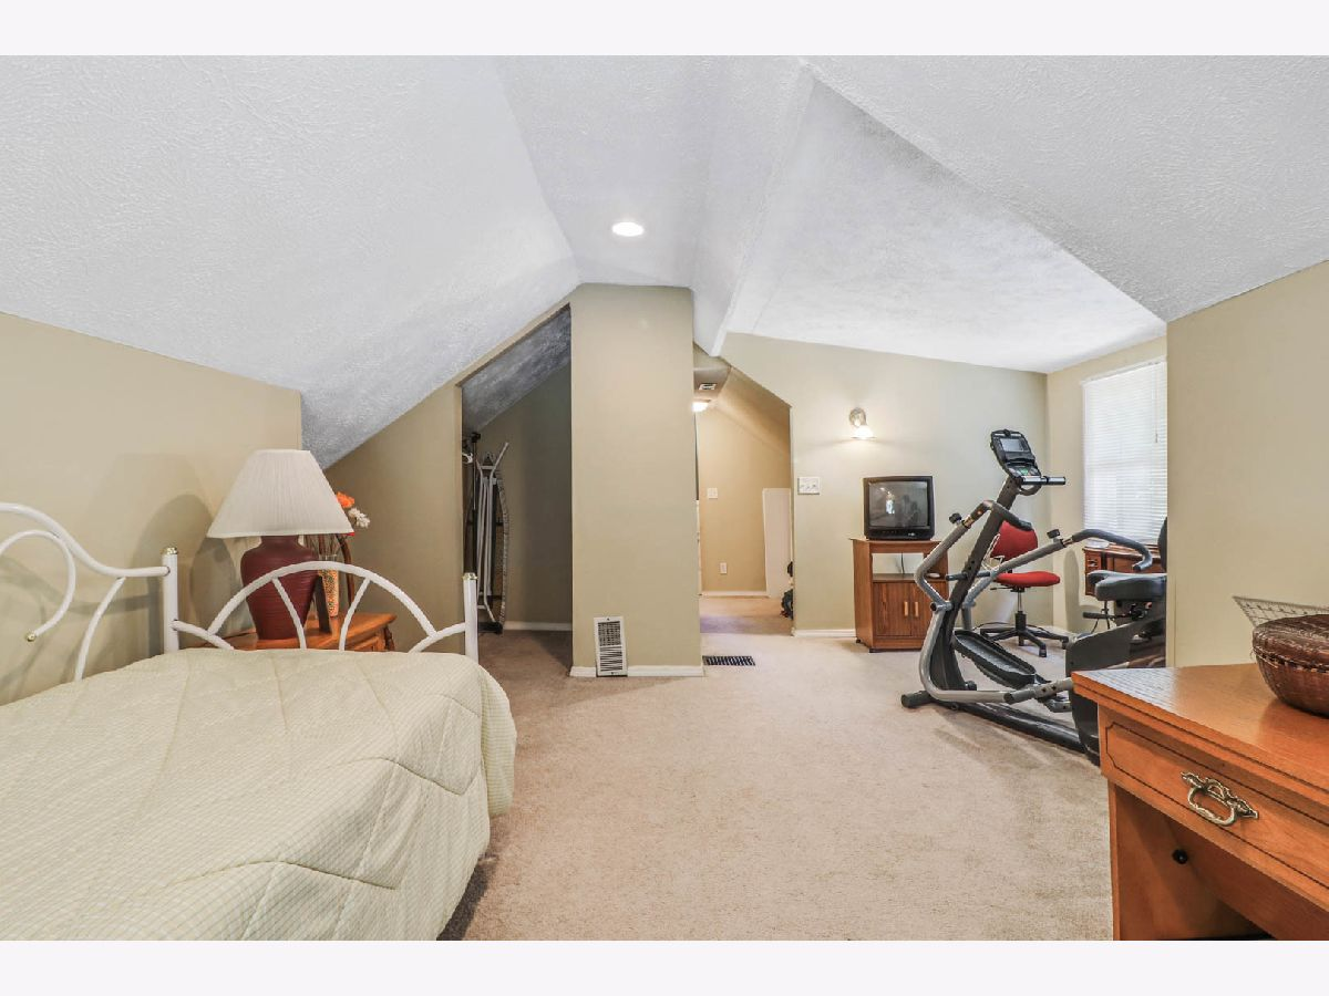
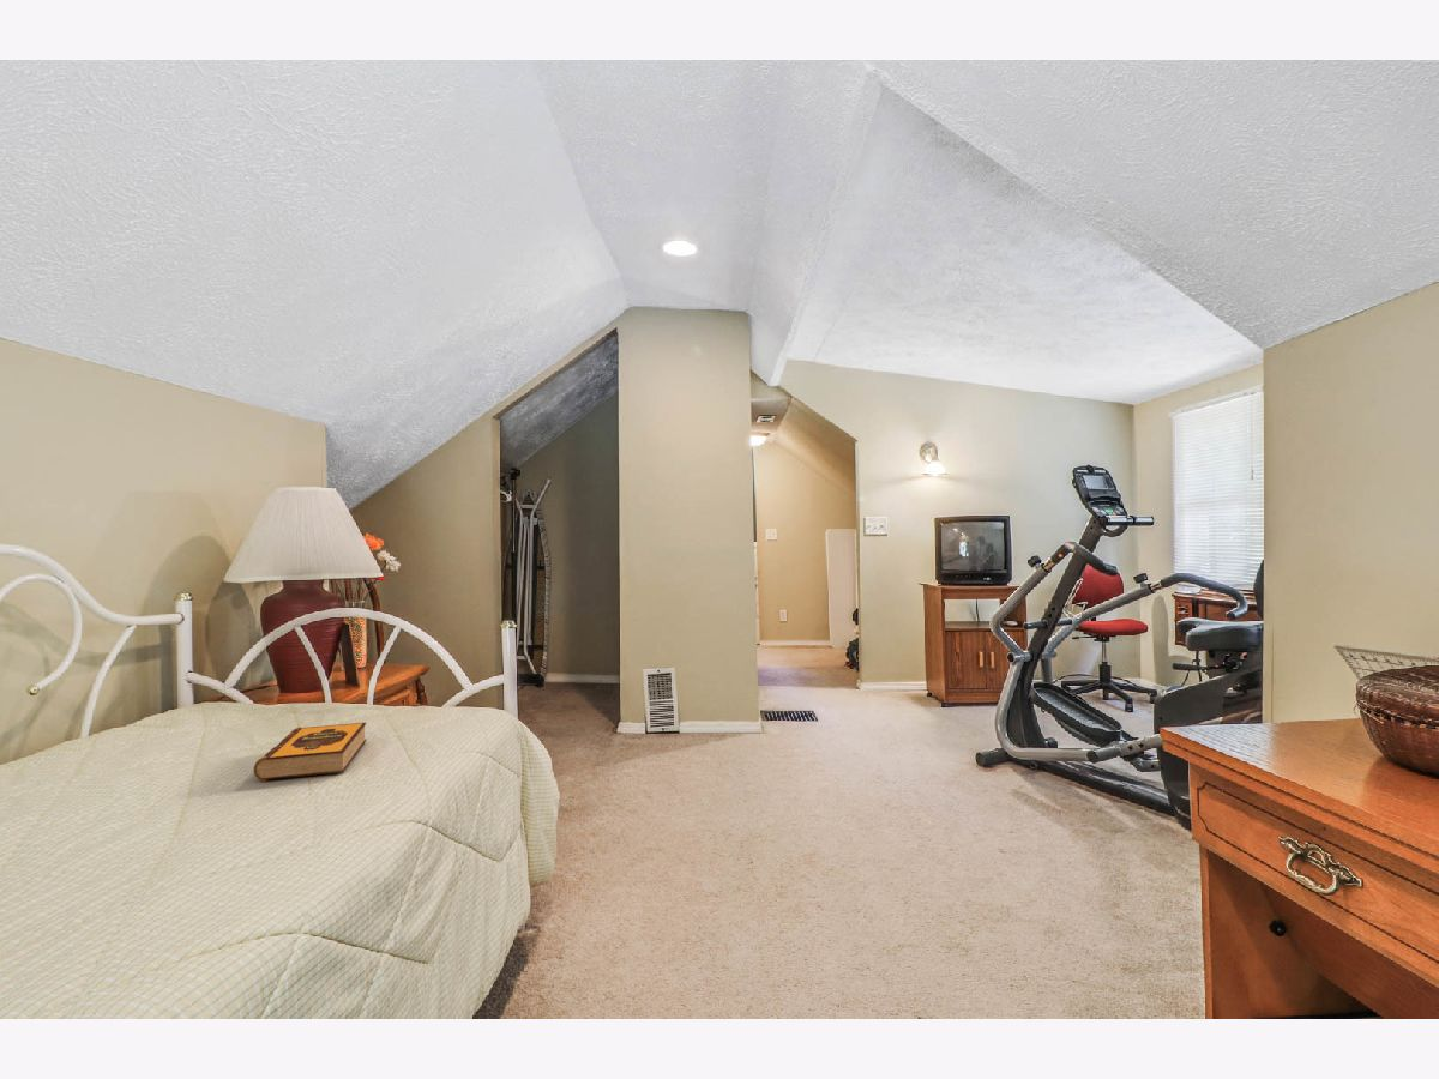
+ hardback book (314, 749)
